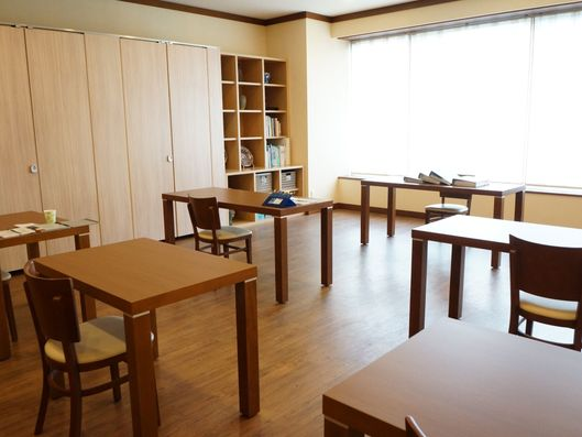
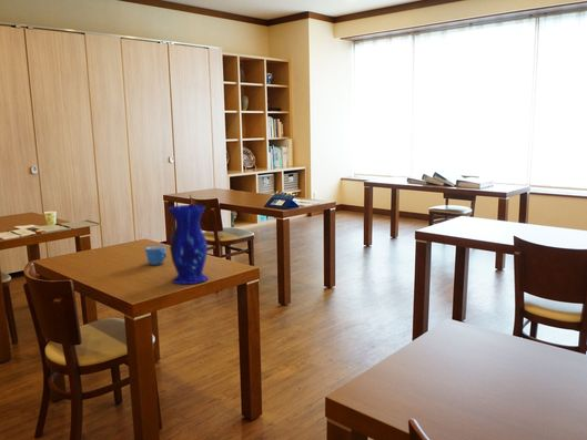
+ mug (158, 255)
+ vase (188, 243)
